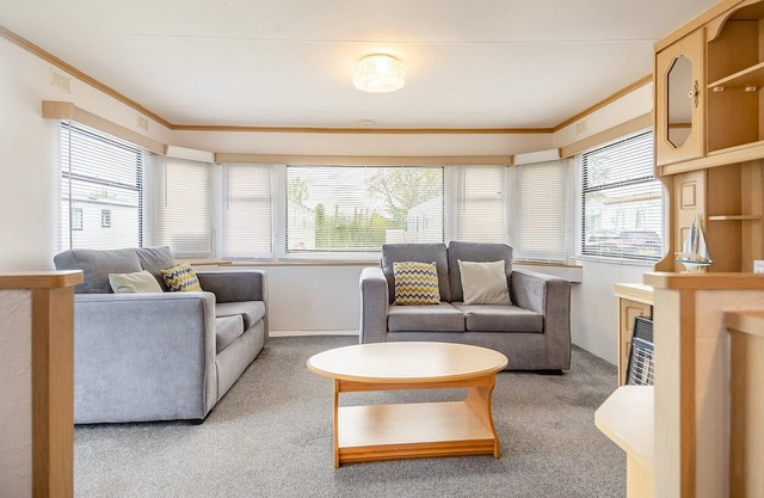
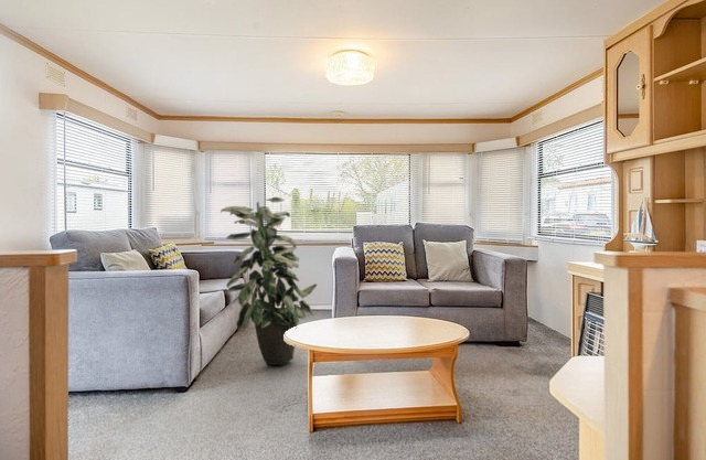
+ indoor plant (268, 280)
